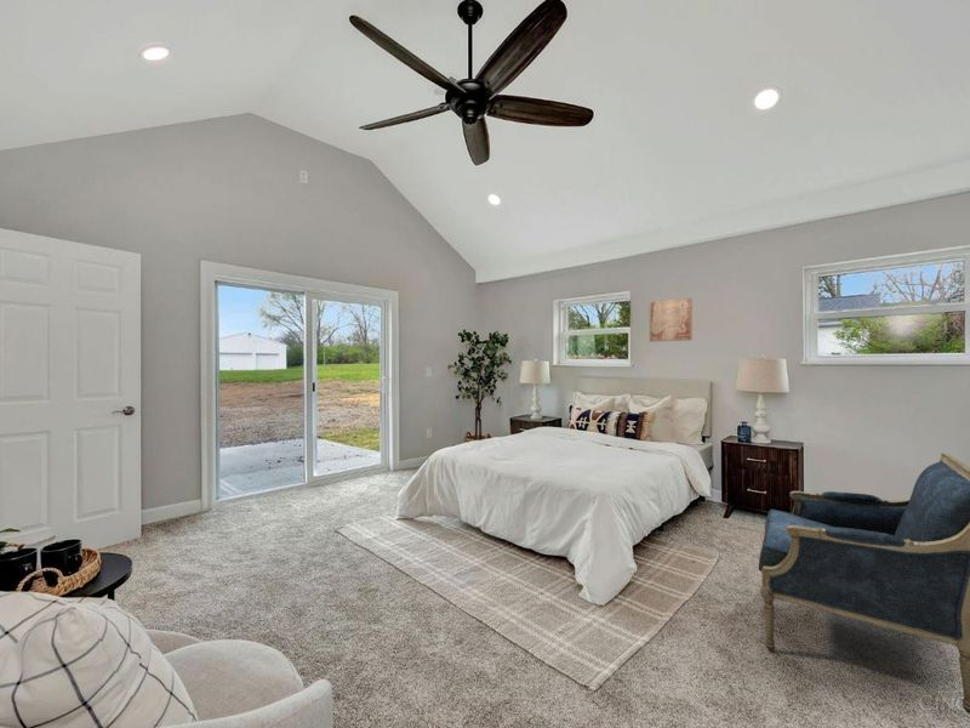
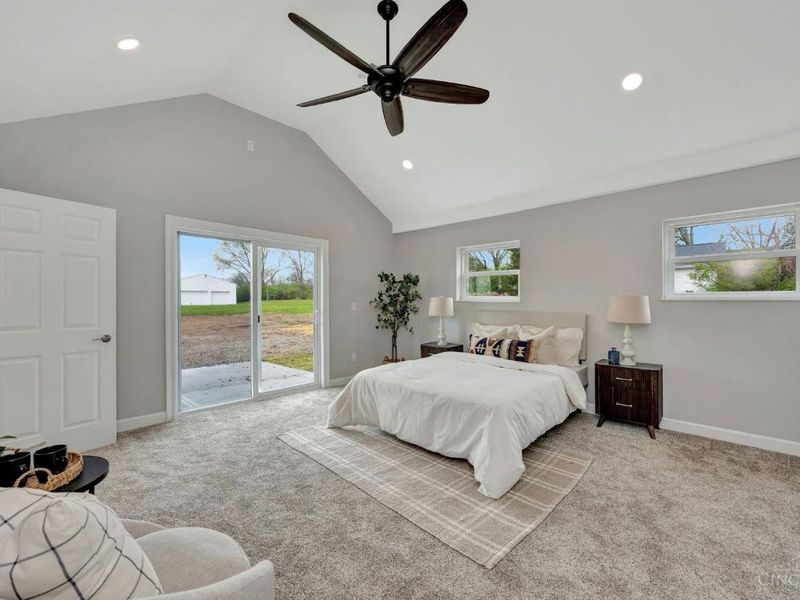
- armchair (855, 547)
- wall art (669, 320)
